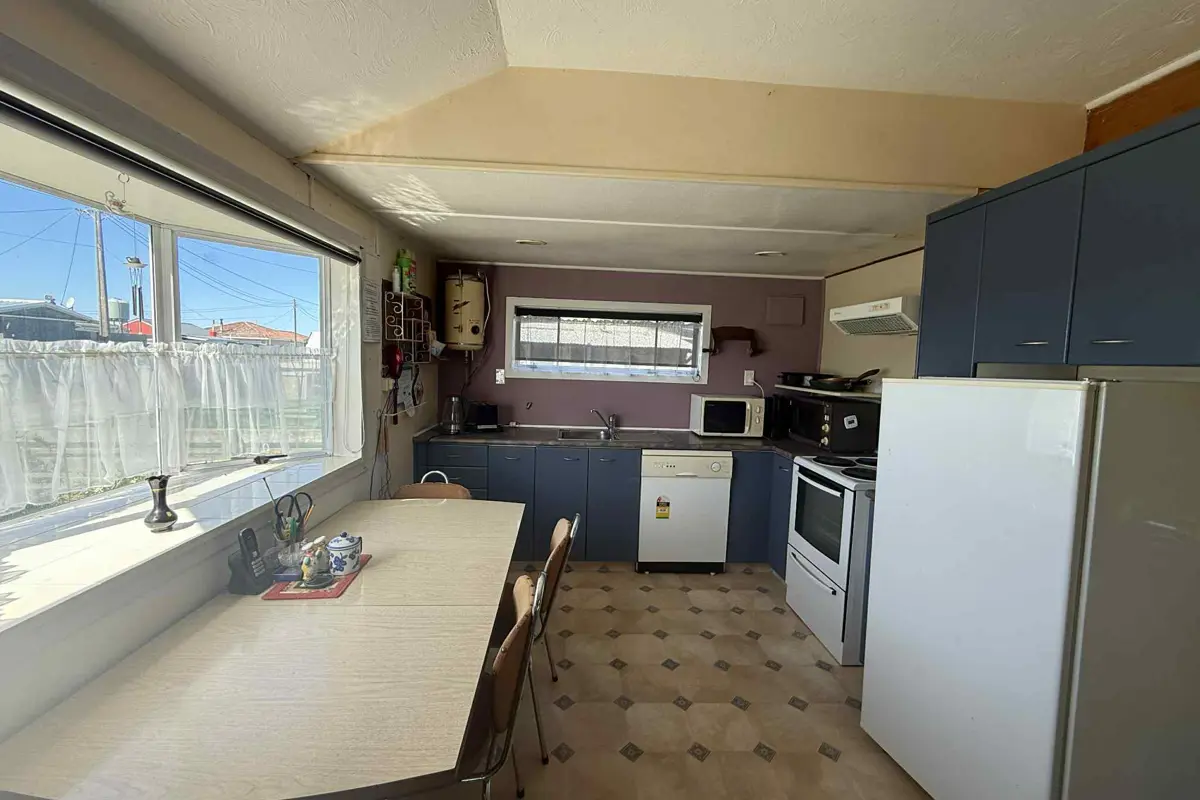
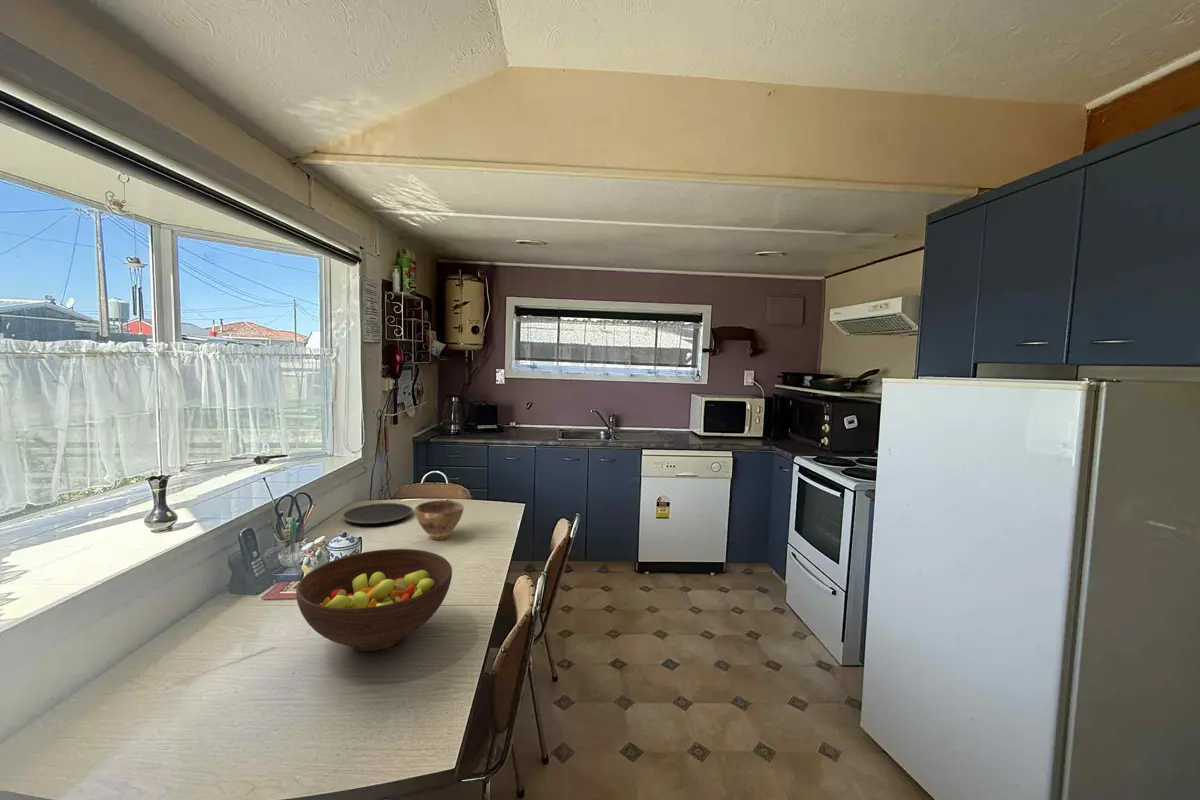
+ plate (378, 514)
+ fruit bowl (378, 606)
+ bowl (439, 521)
